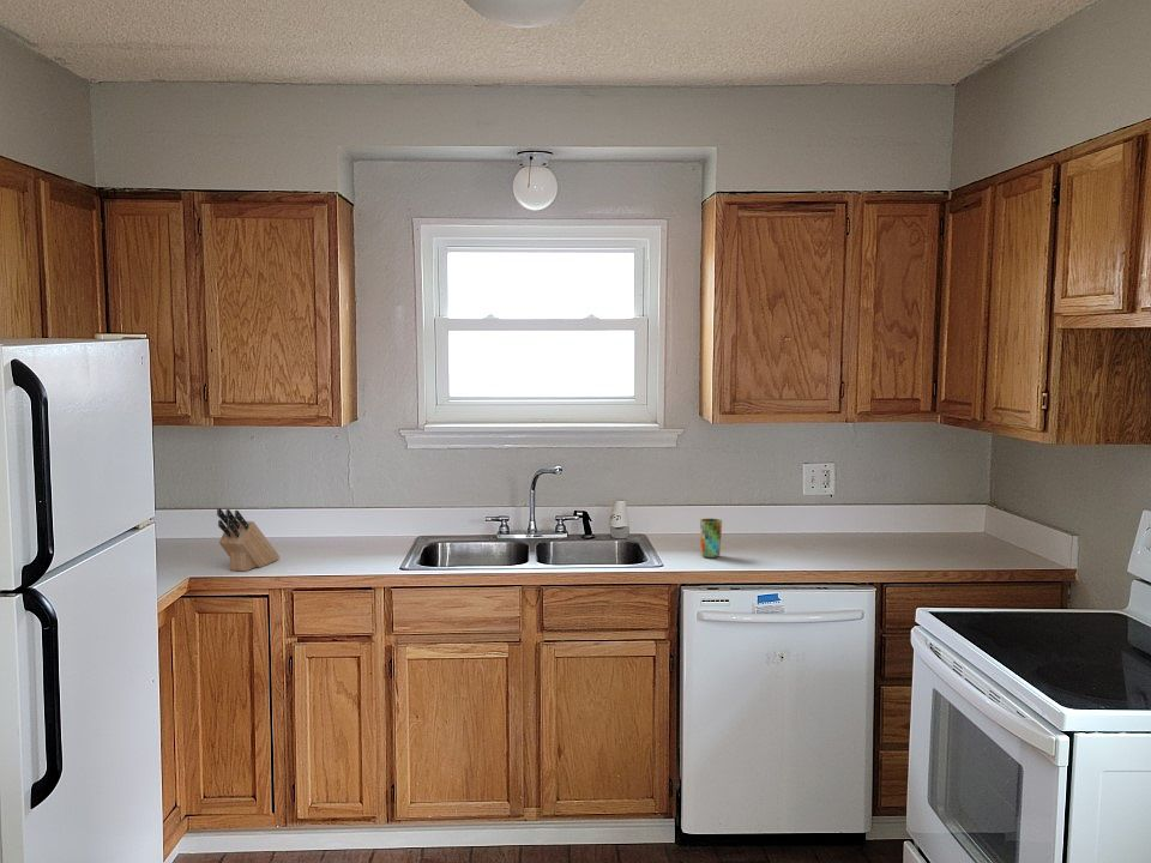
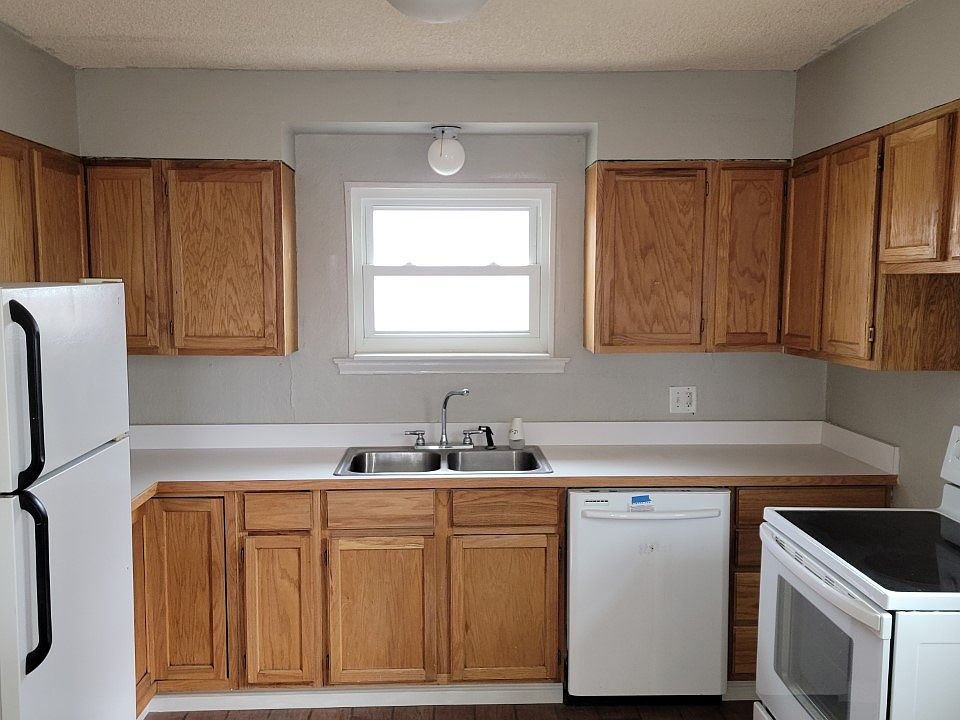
- knife block (246, 535)
- cup (710, 538)
